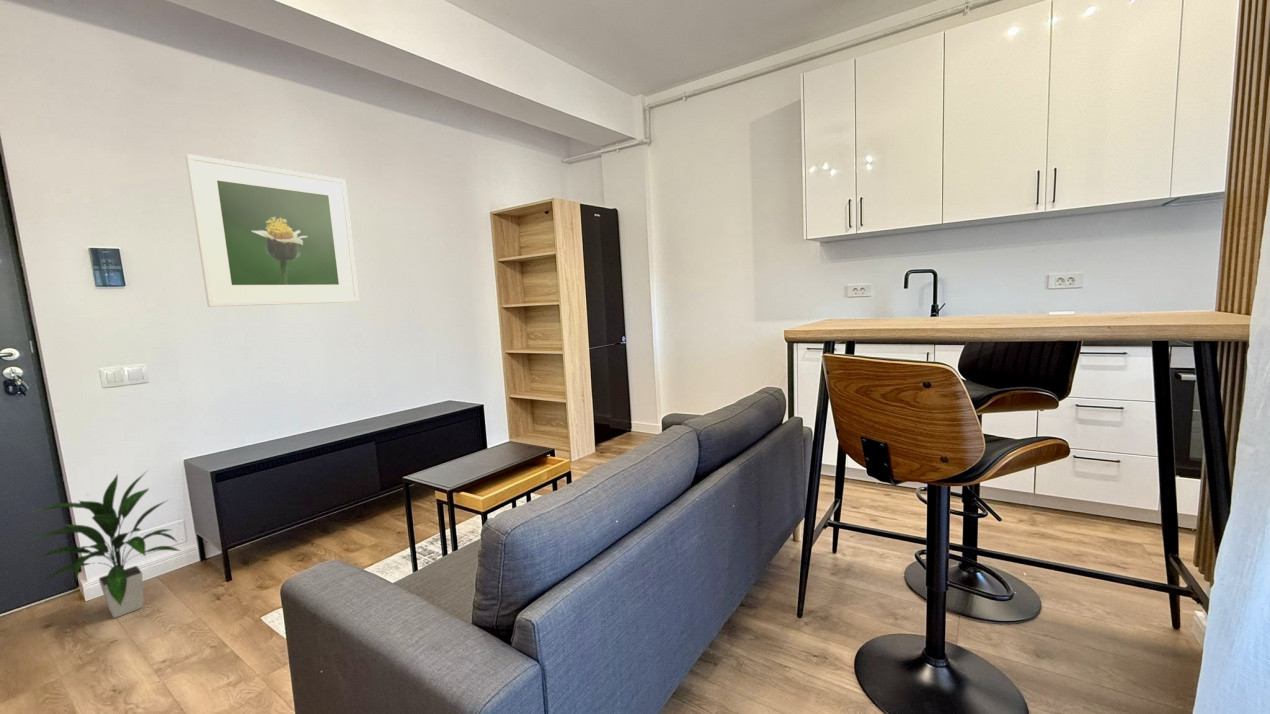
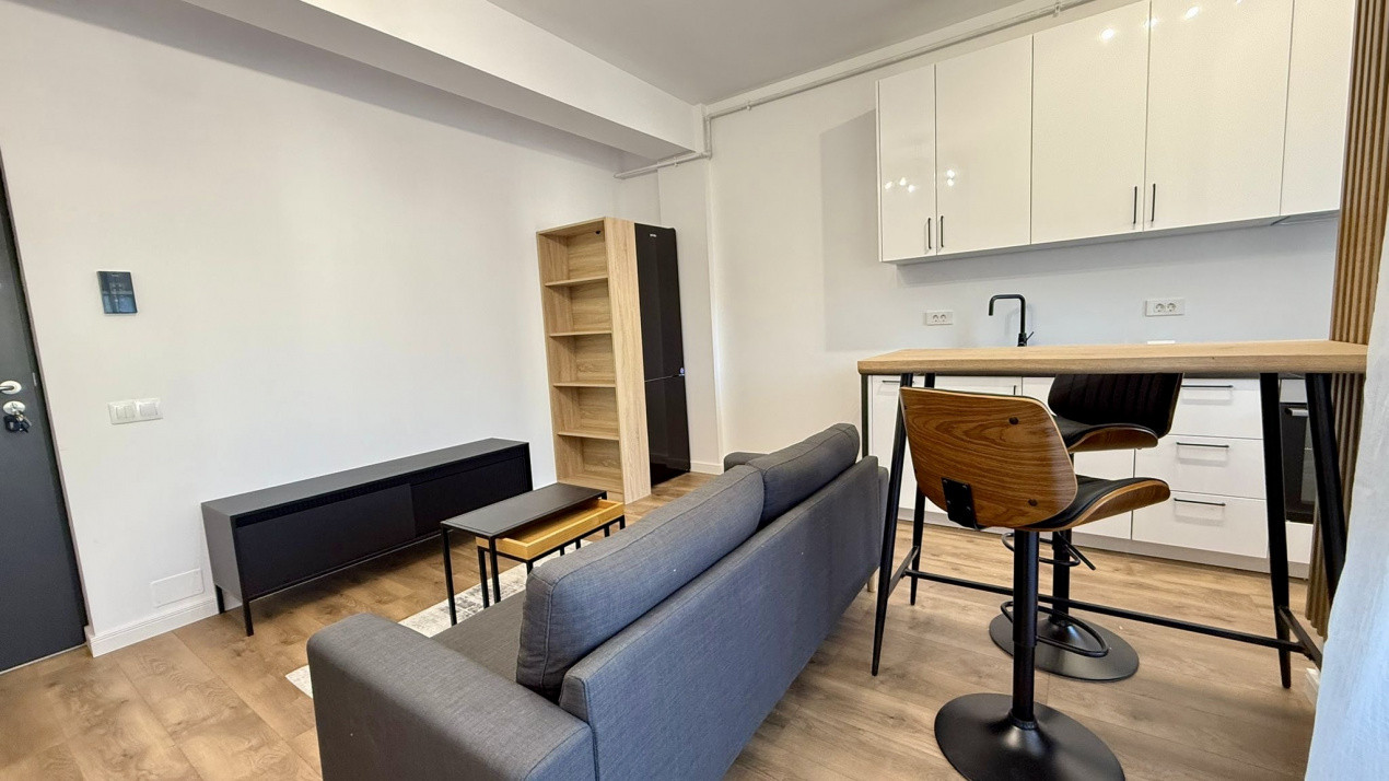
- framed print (282, 237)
- indoor plant (111, 546)
